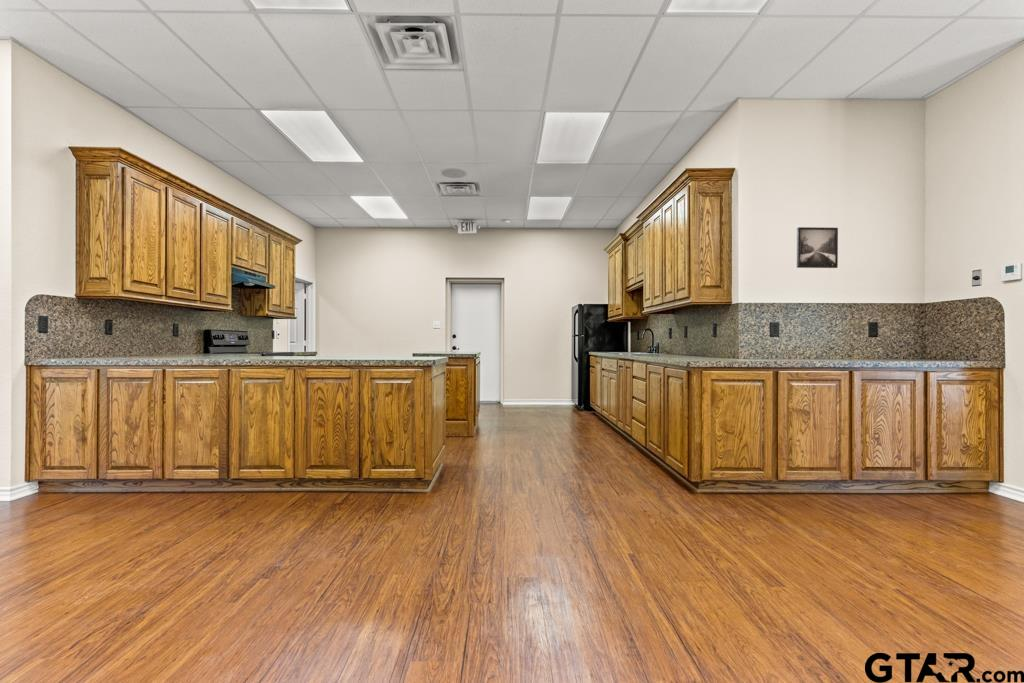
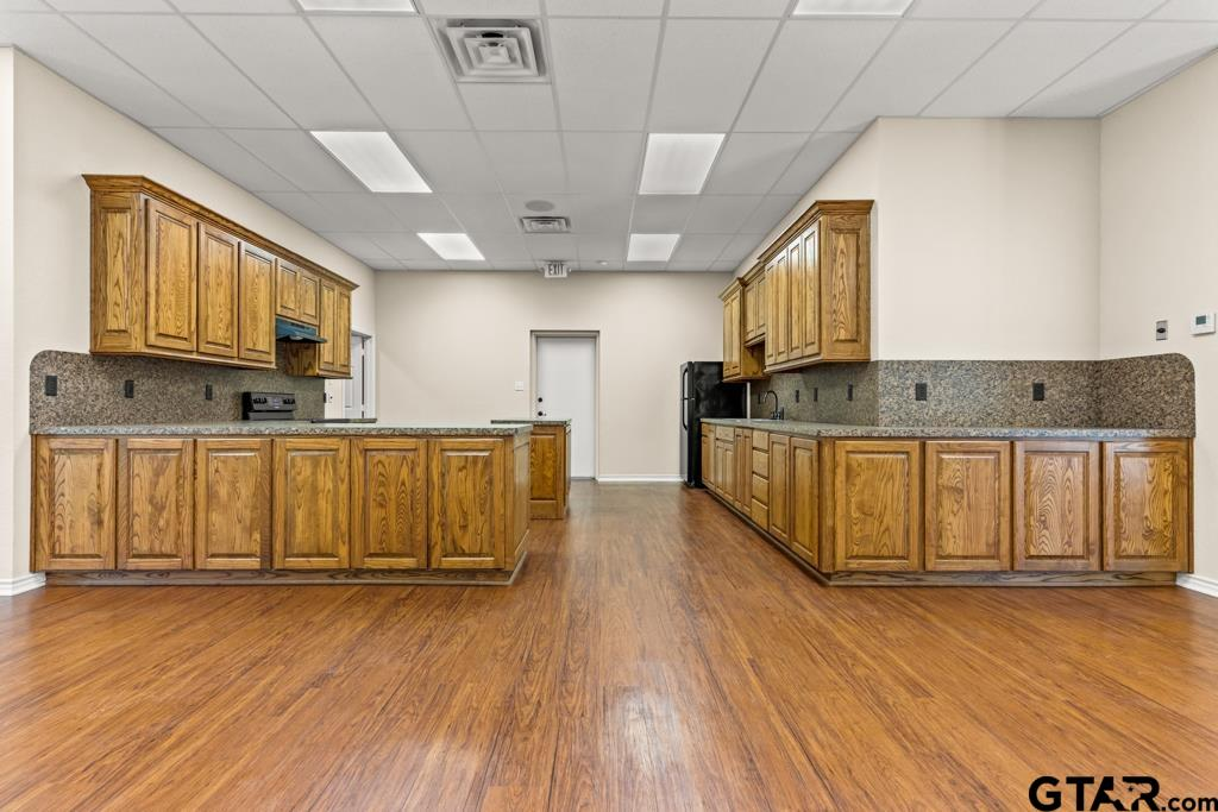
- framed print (817, 247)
